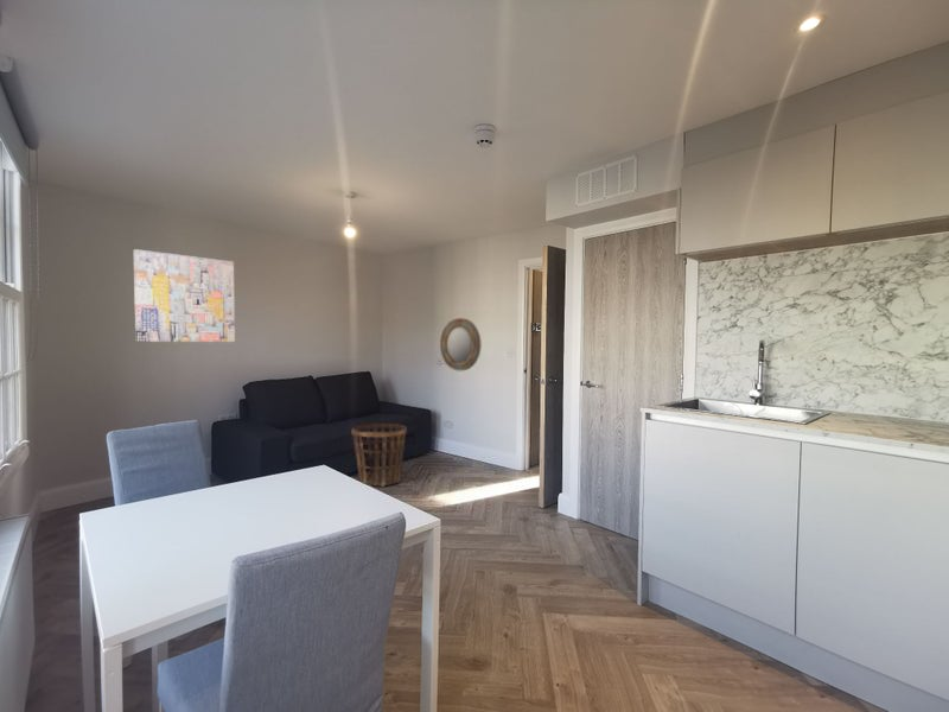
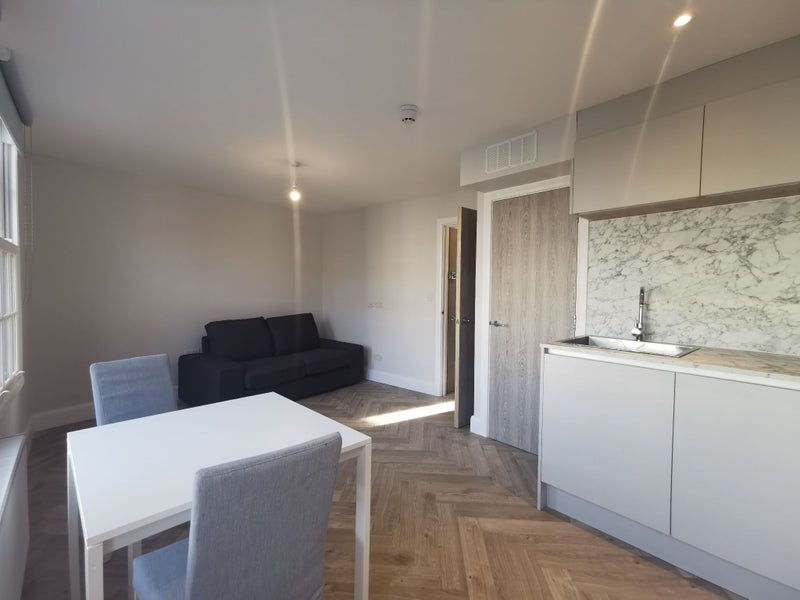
- wall art (187, 299)
- home mirror (459, 344)
- basket (378, 453)
